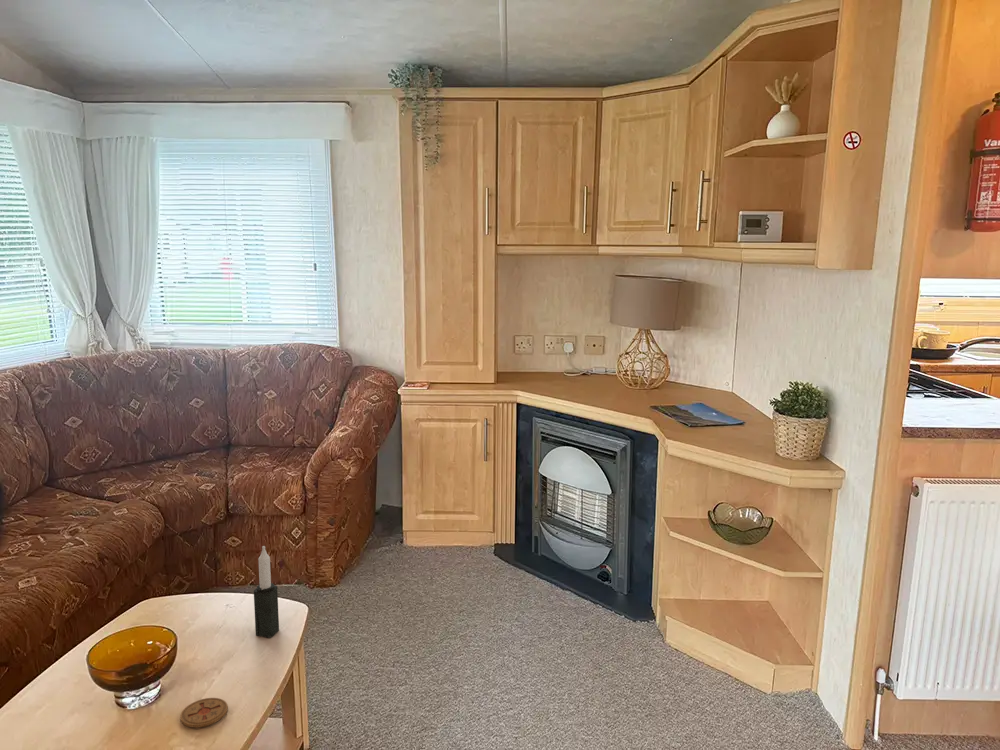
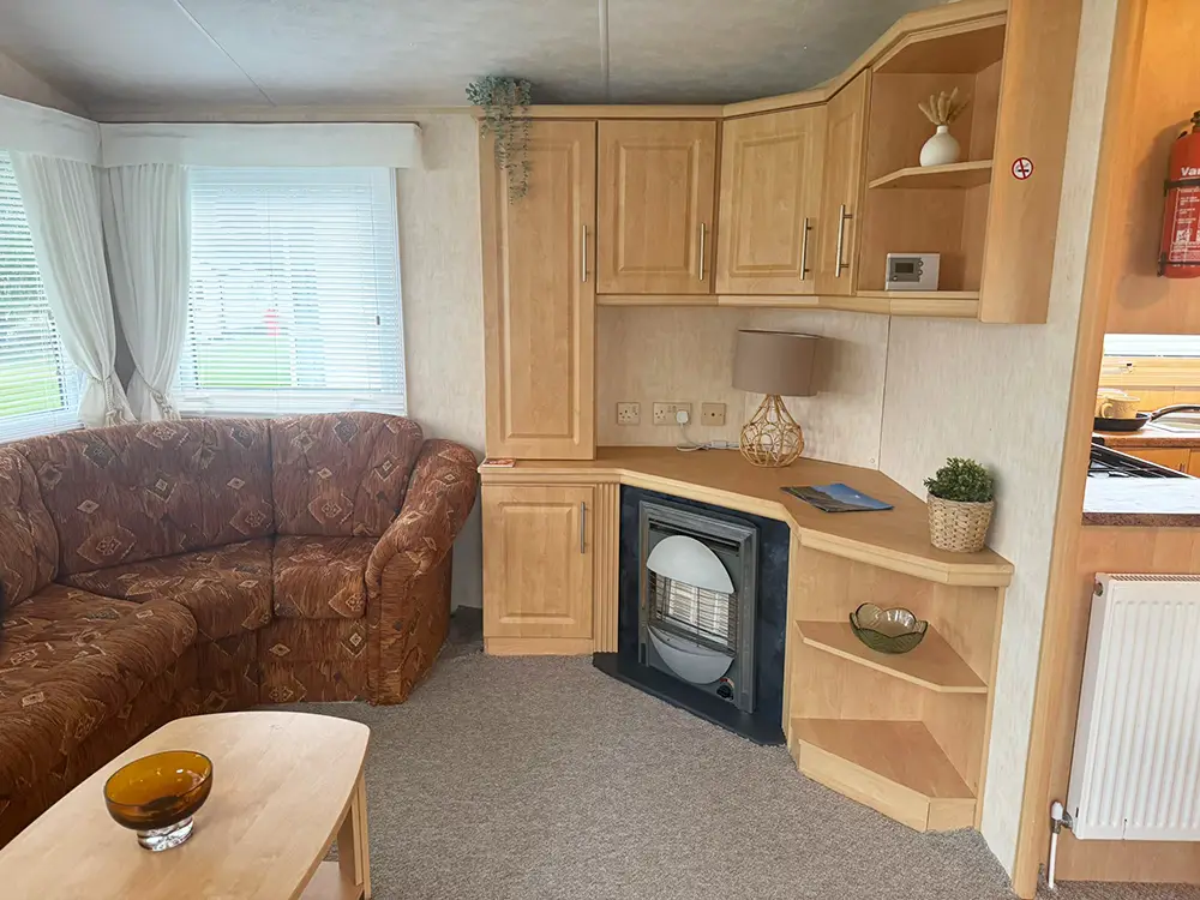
- candle (265, 589)
- coaster (204, 712)
